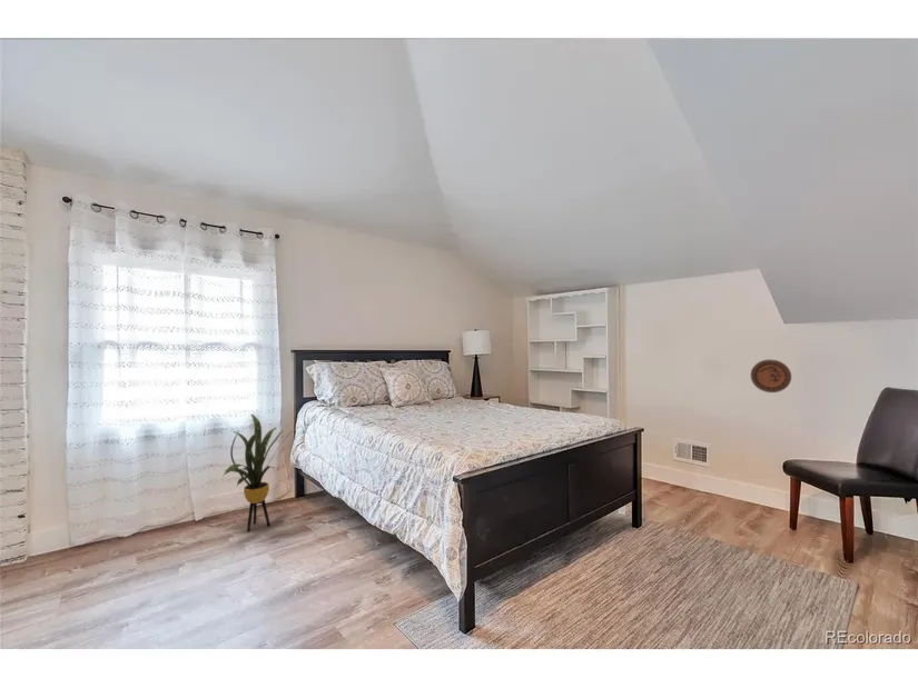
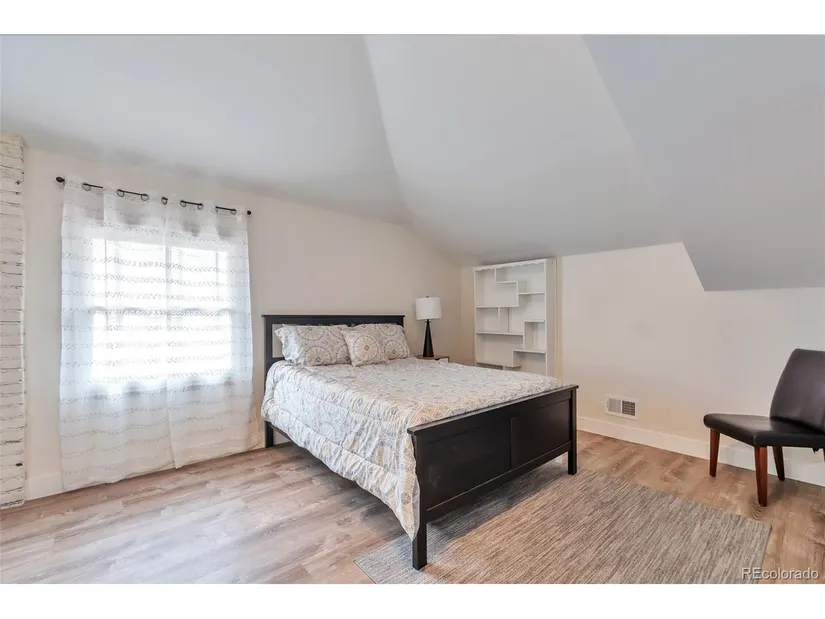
- house plant (260, 471)
- decorative plate (770, 376)
